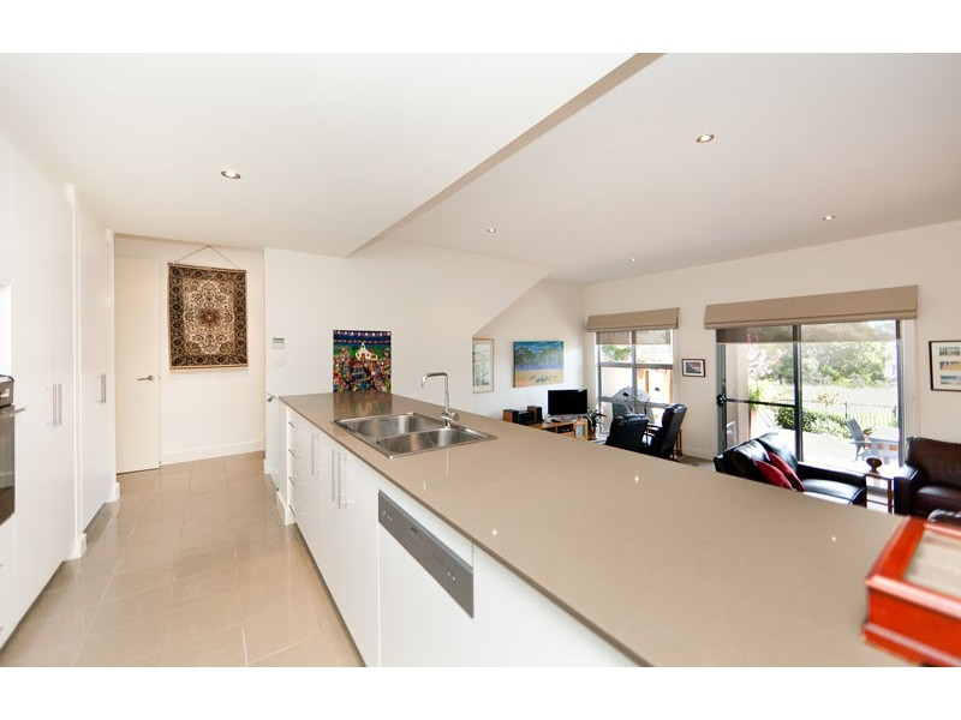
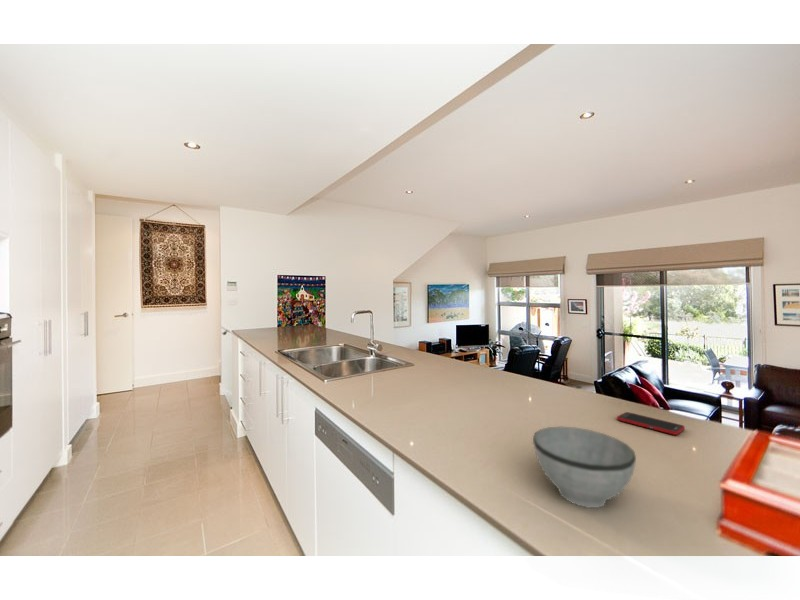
+ cell phone (649, 422)
+ bowl (581, 469)
